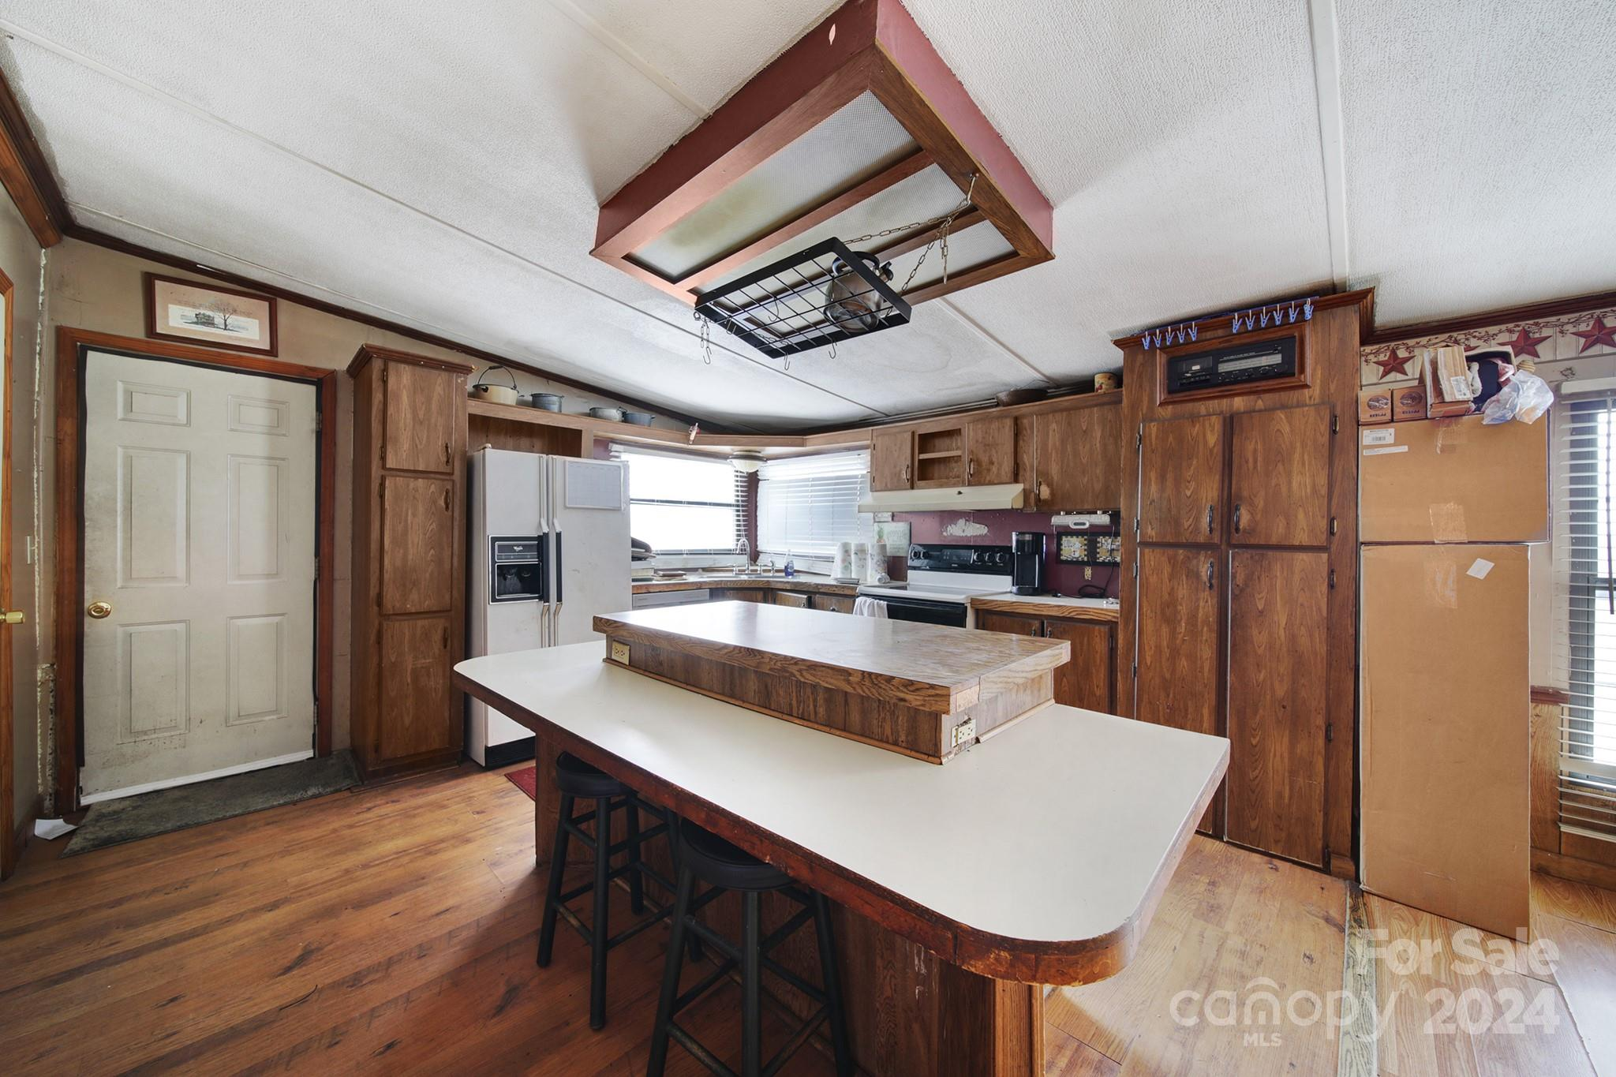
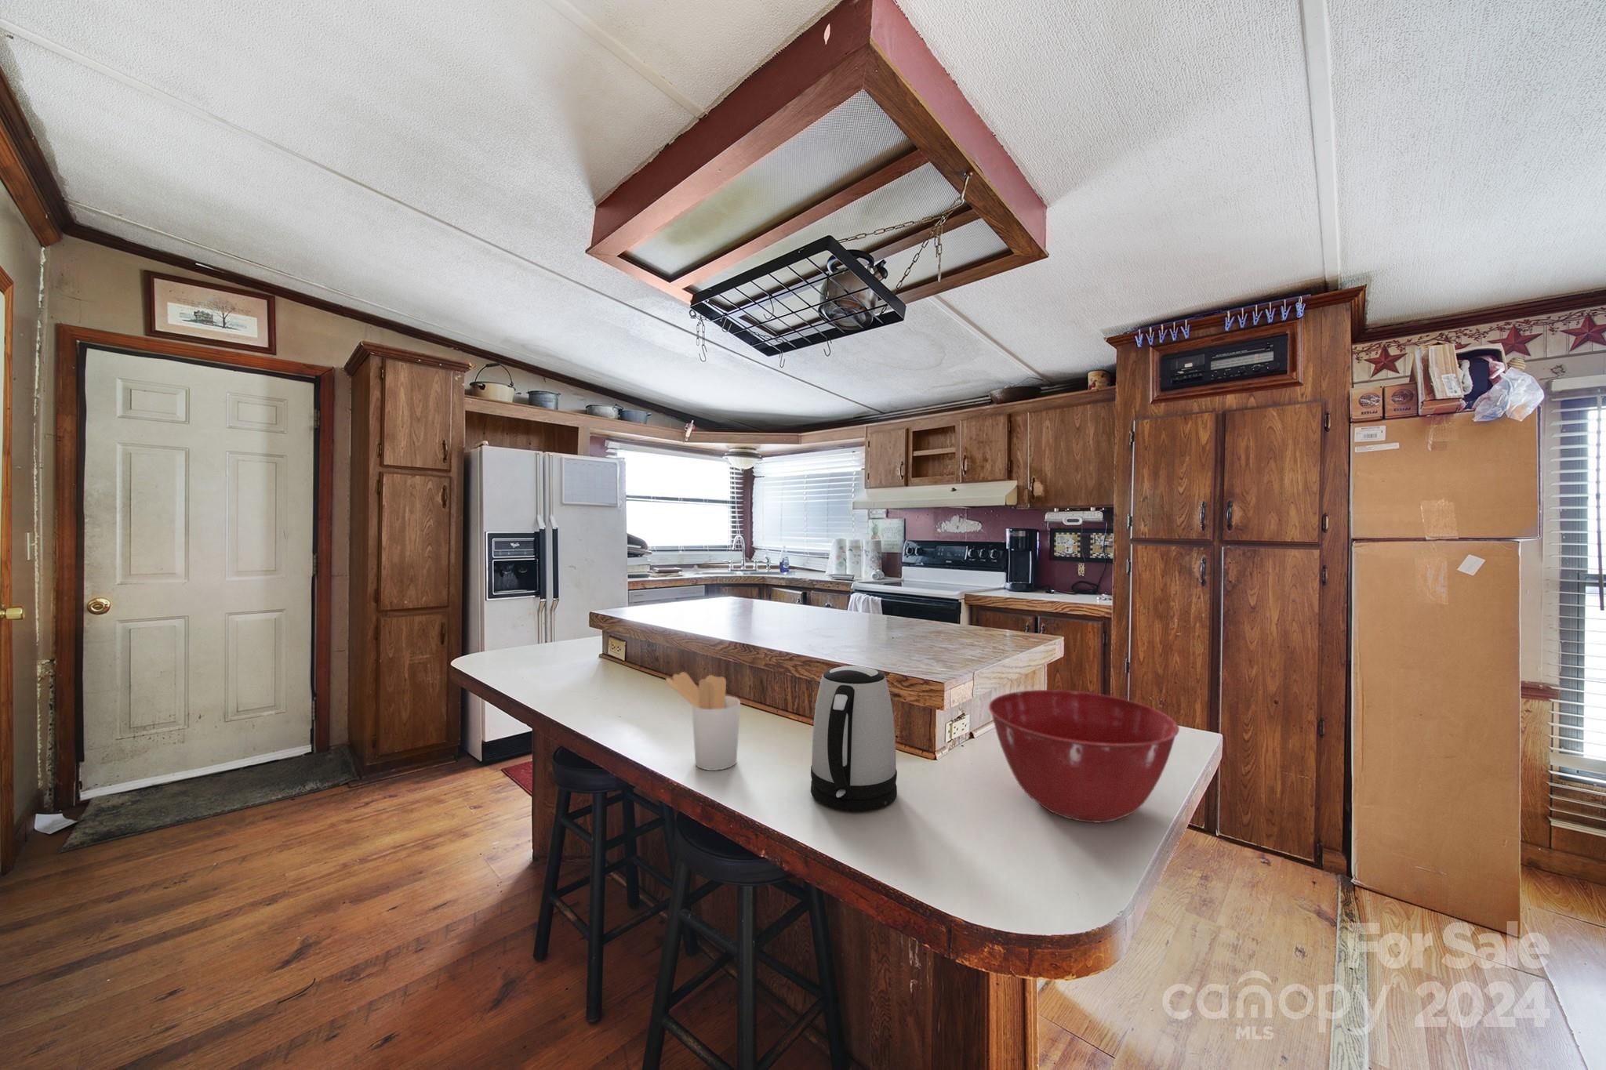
+ utensil holder (703, 717)
+ mixing bowl (1077, 757)
+ kettle (850, 734)
